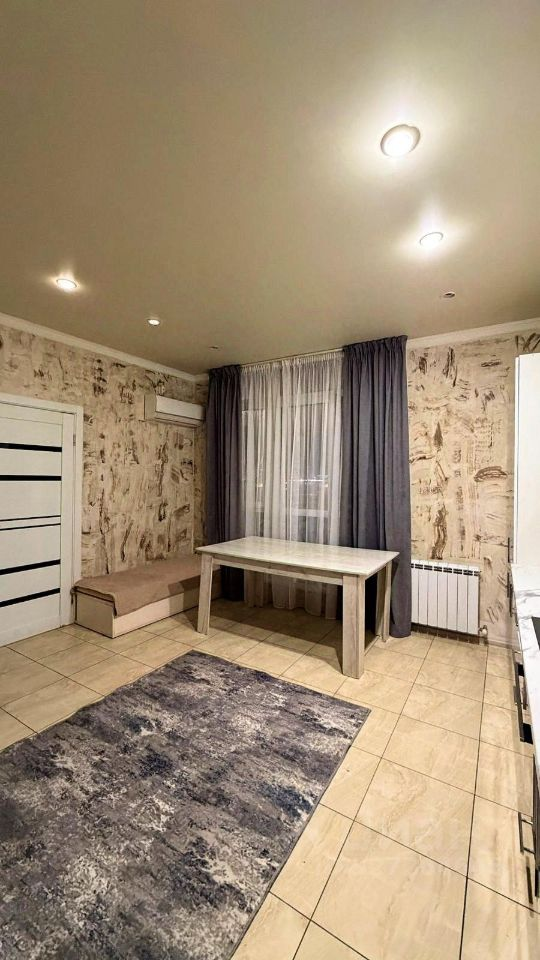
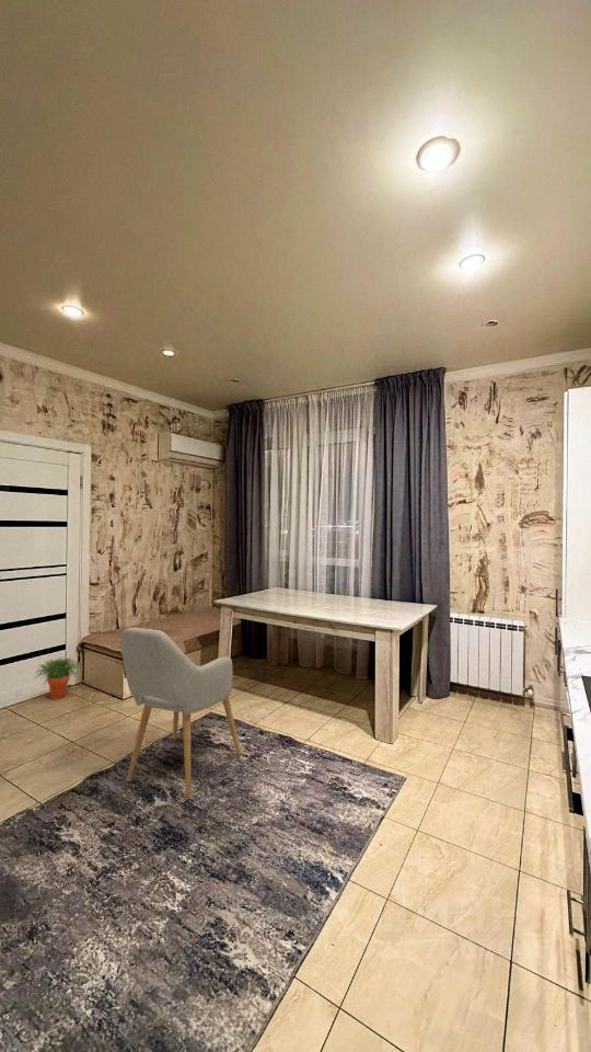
+ potted plant (59, 677)
+ chair (178, 694)
